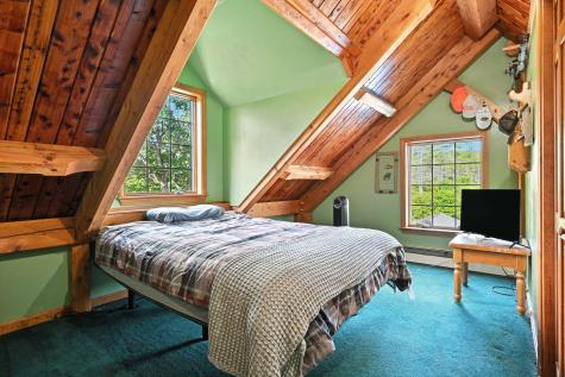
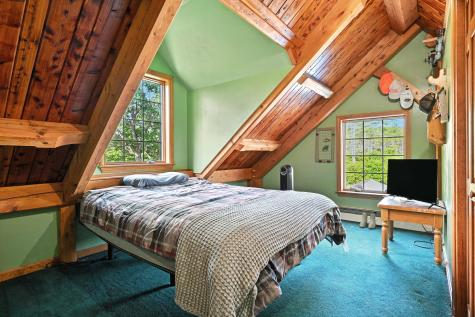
+ boots (366, 220)
